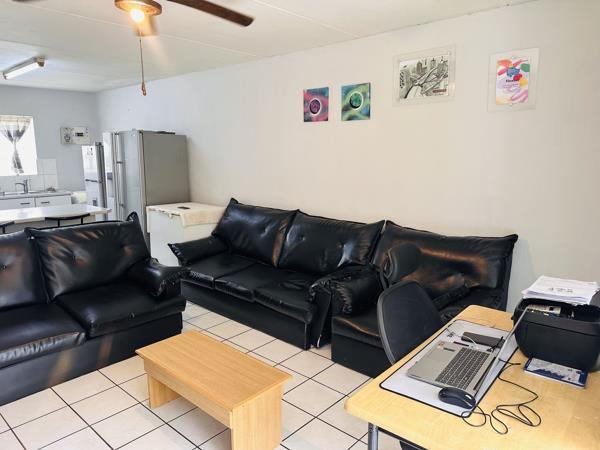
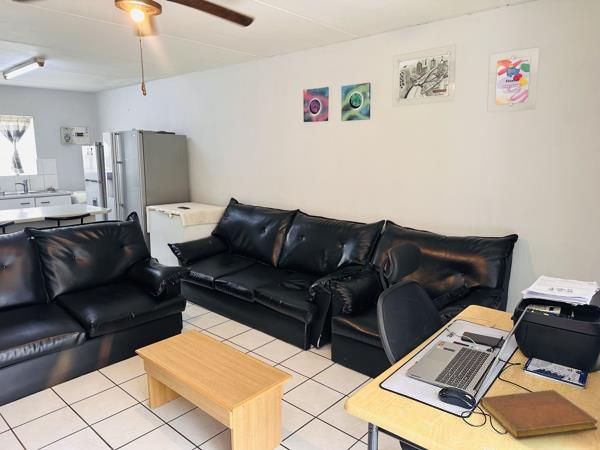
+ notebook (536, 412)
